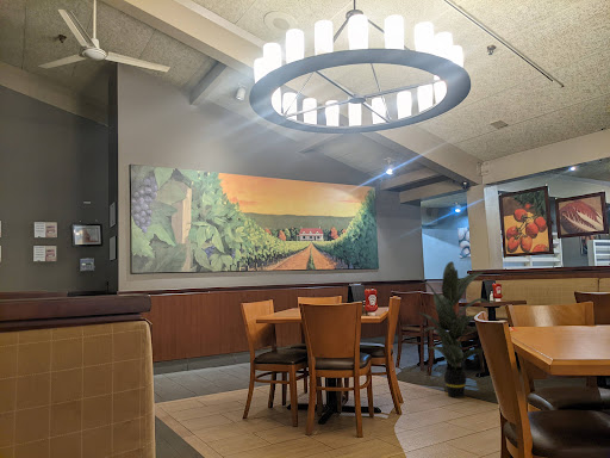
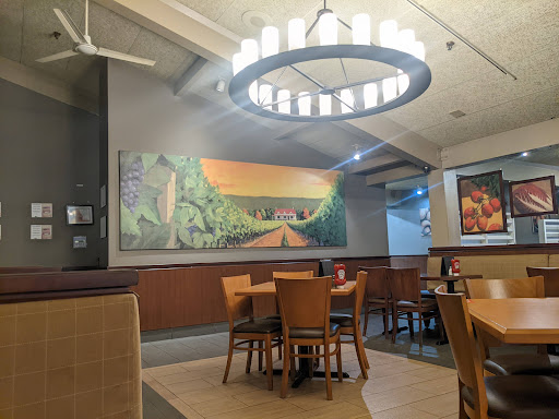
- indoor plant (455, 327)
